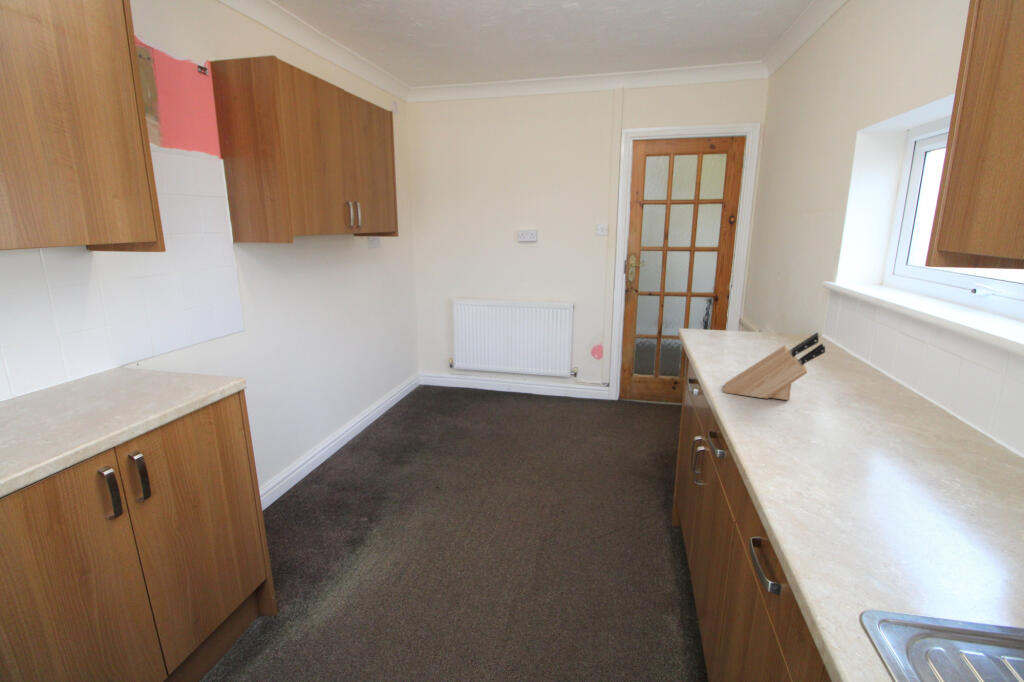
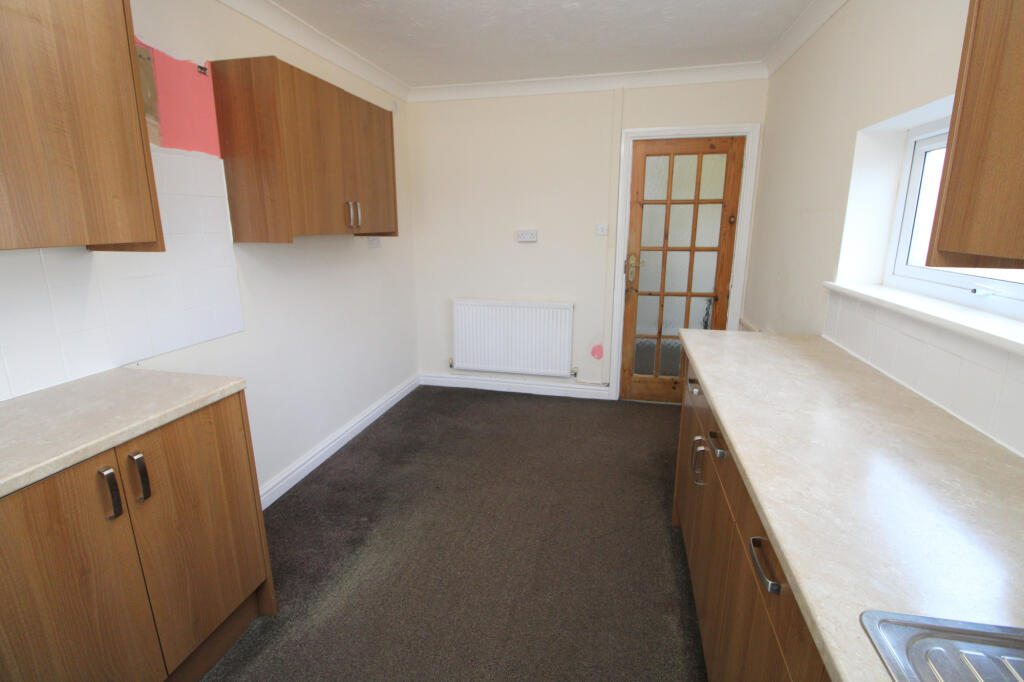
- knife block (772, 363)
